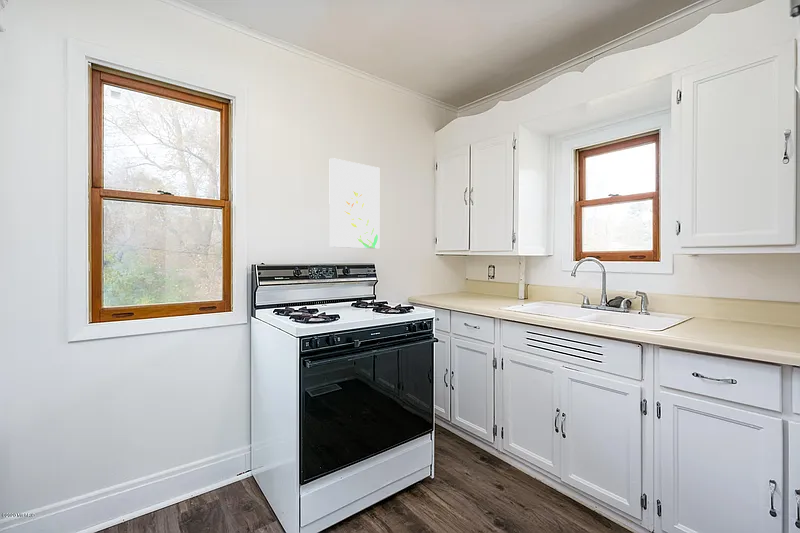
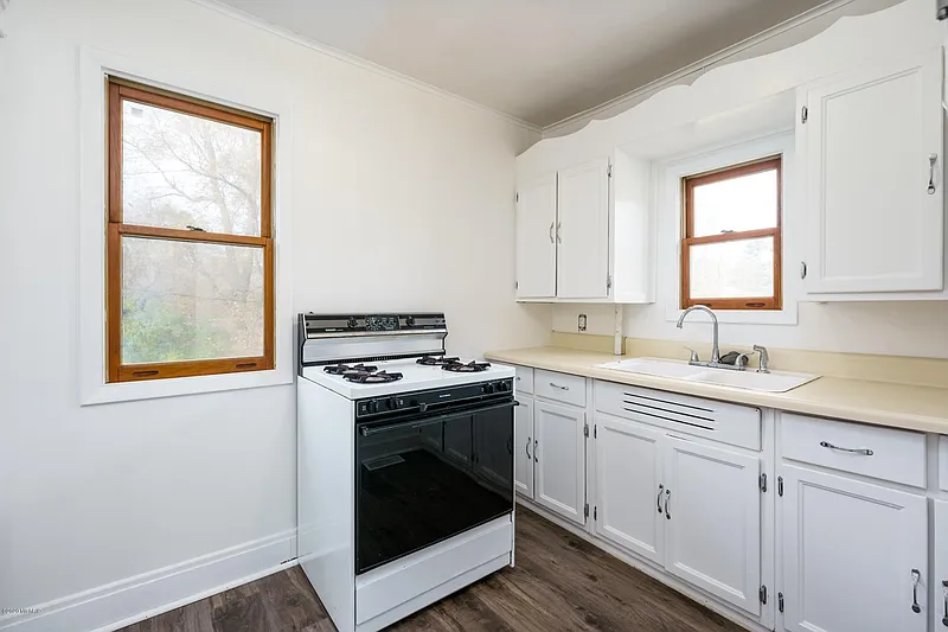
- wall art (355, 205)
